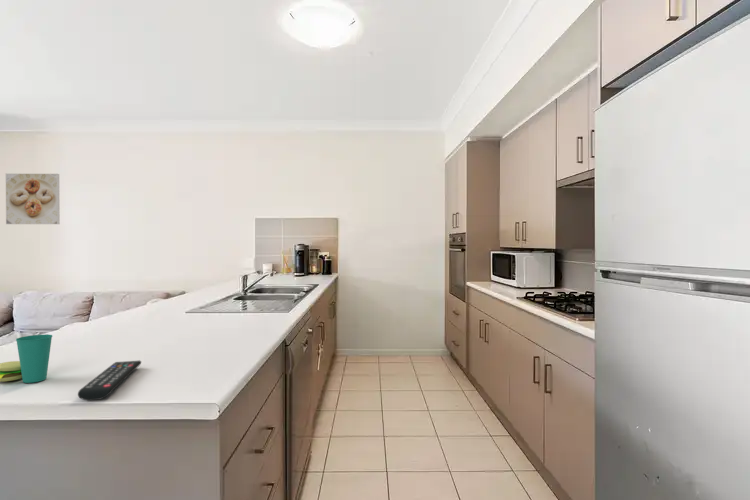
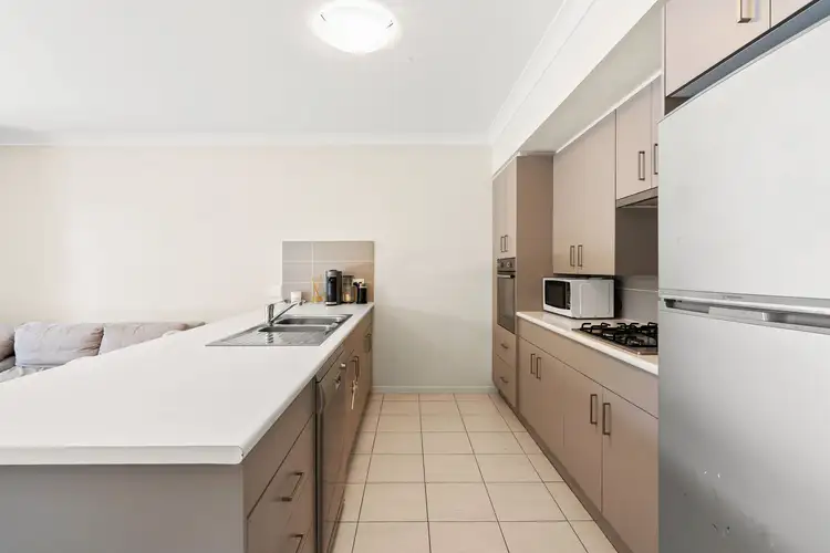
- cup (22, 358)
- remote control (113, 377)
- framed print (32, 199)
